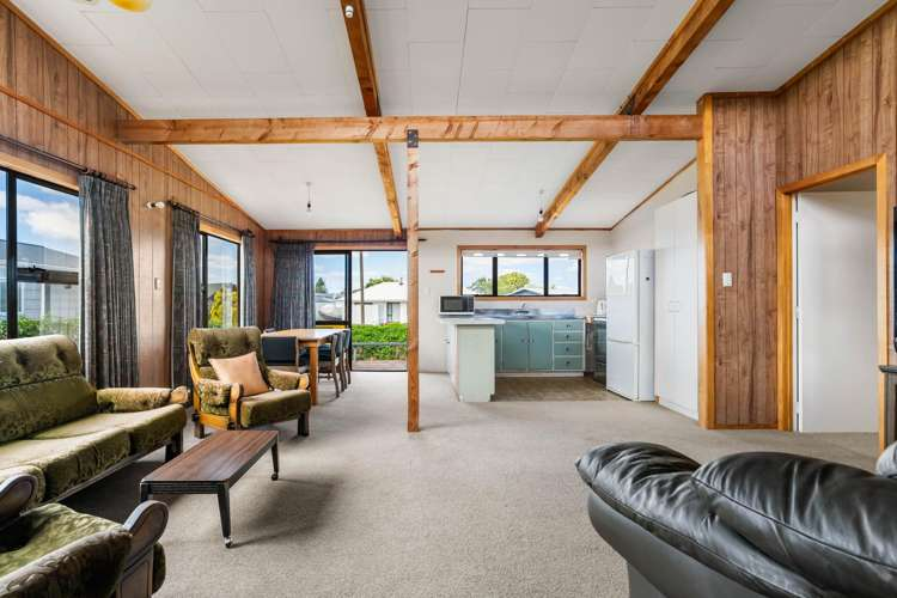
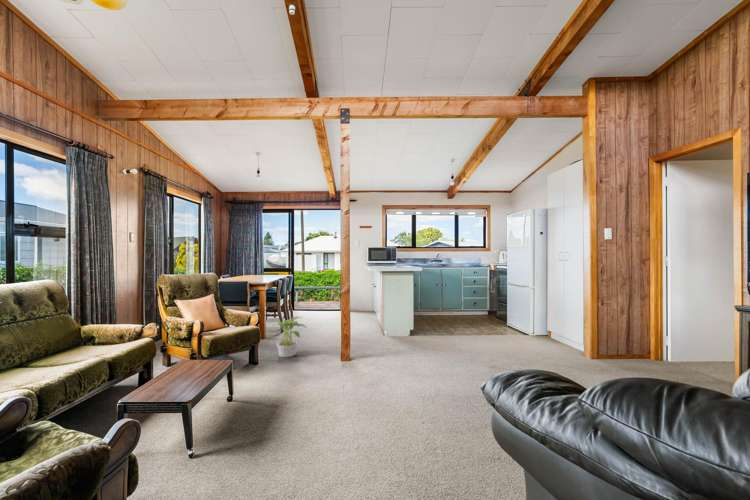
+ potted plant (287, 336)
